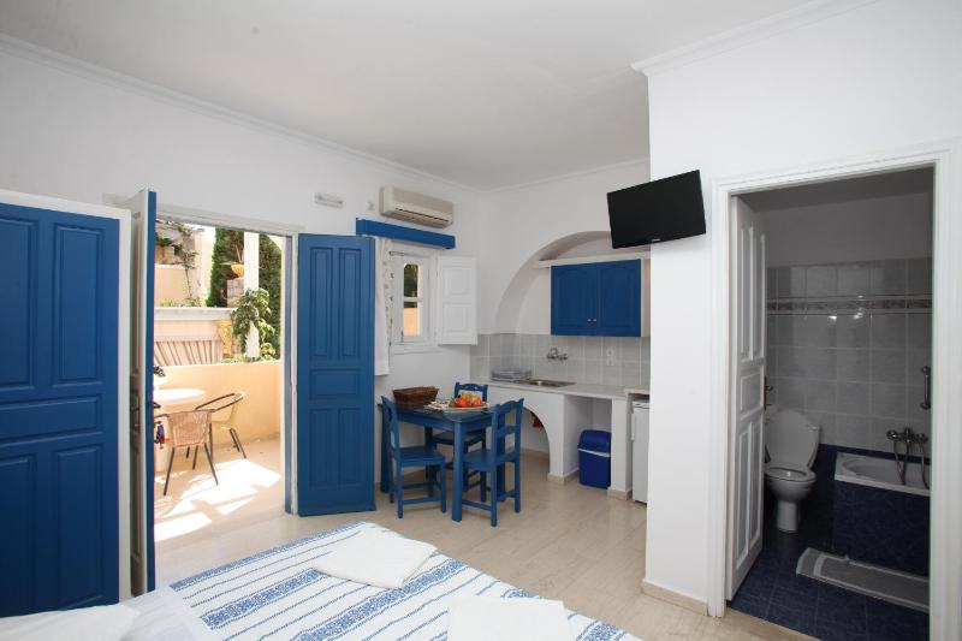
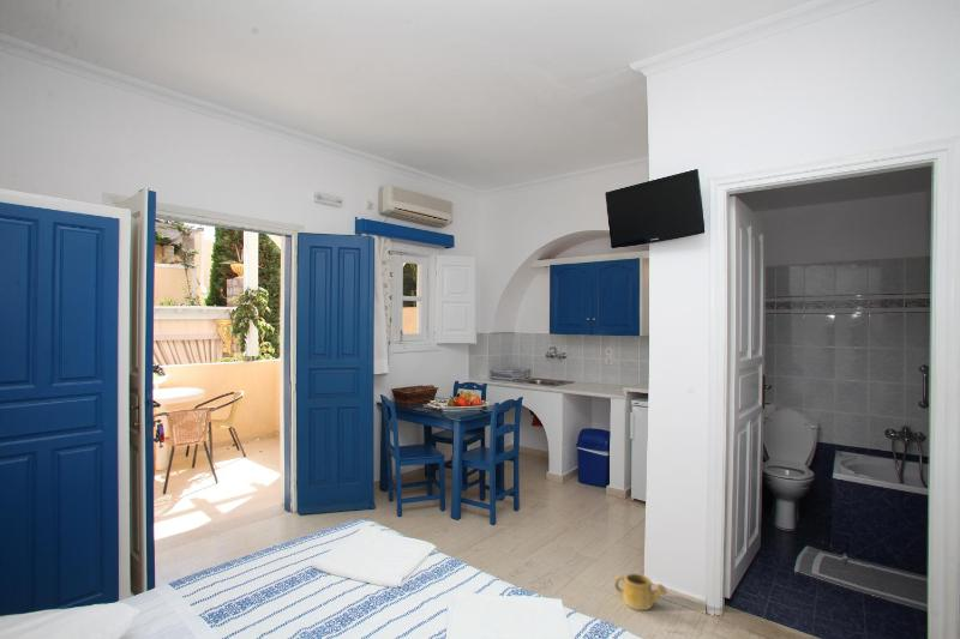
+ watering can (640, 591)
